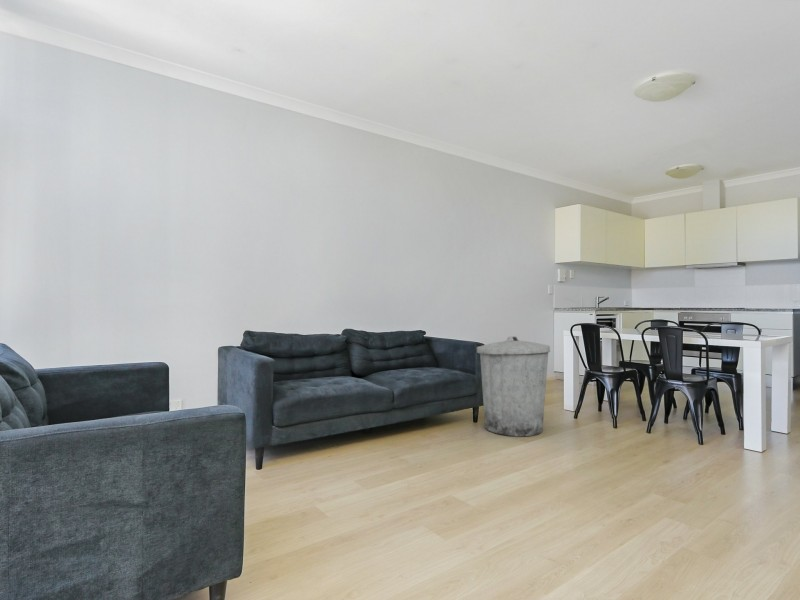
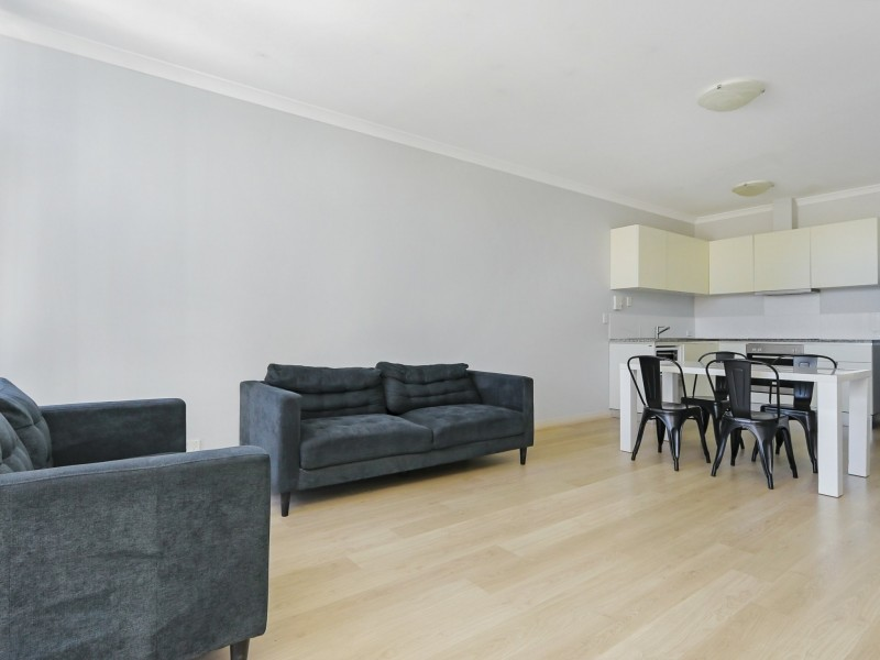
- trash can (512, 382)
